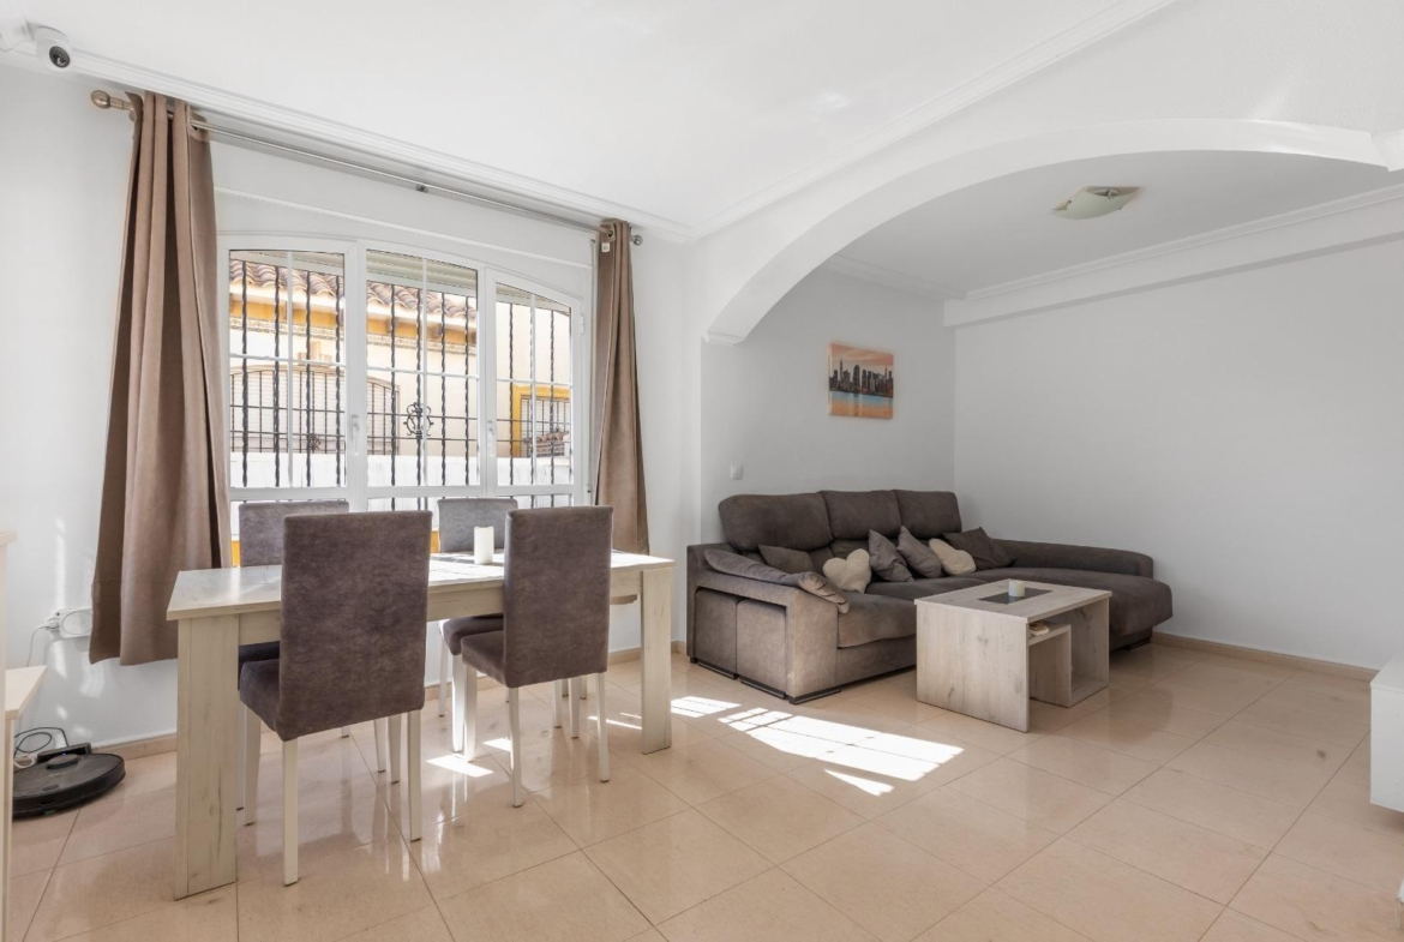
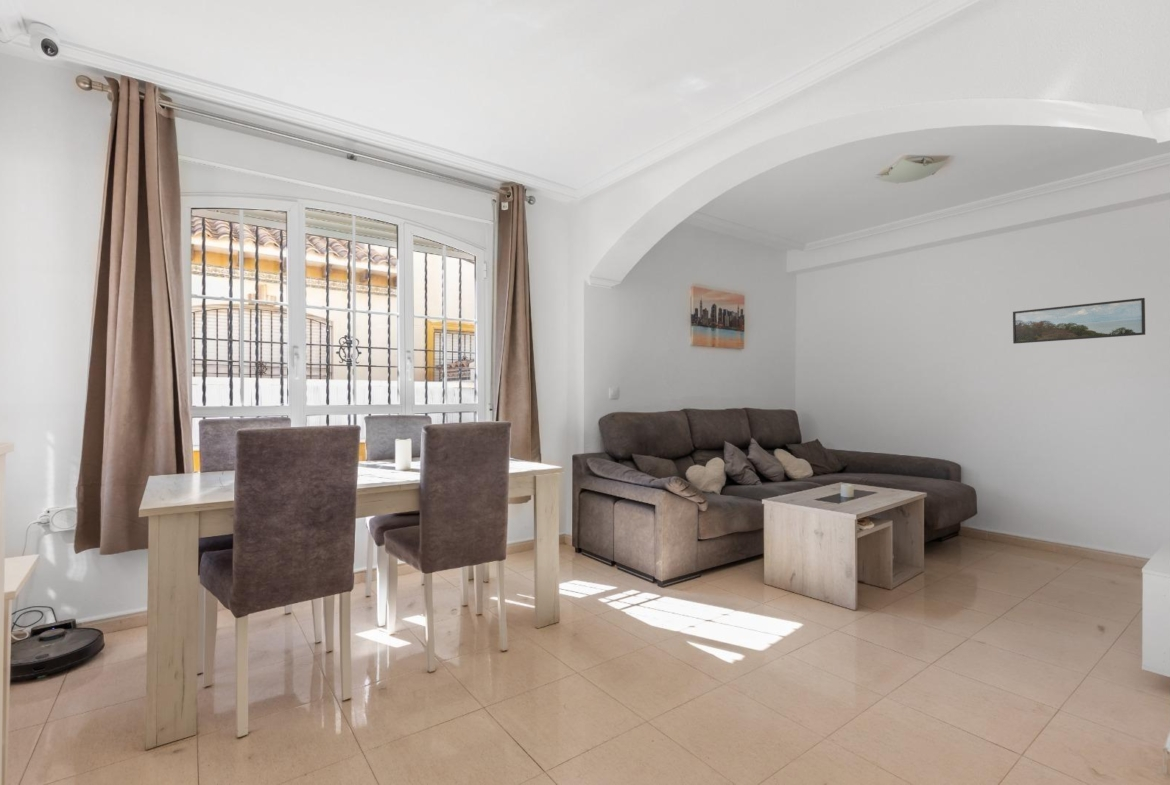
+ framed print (1074, 322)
